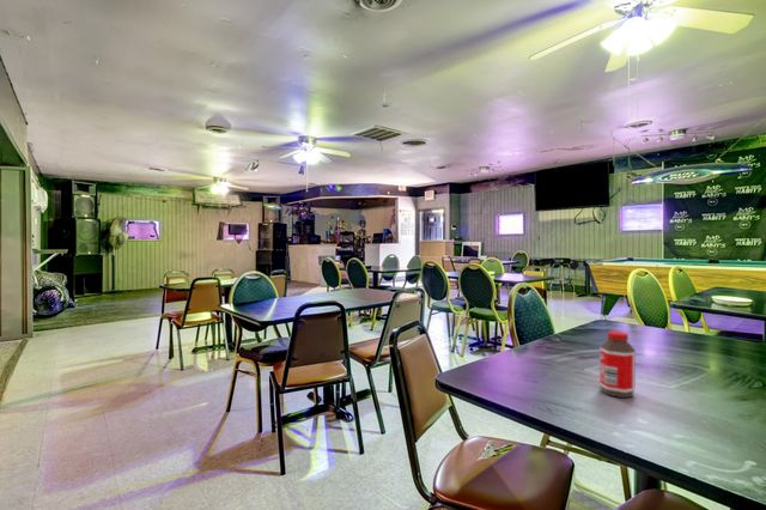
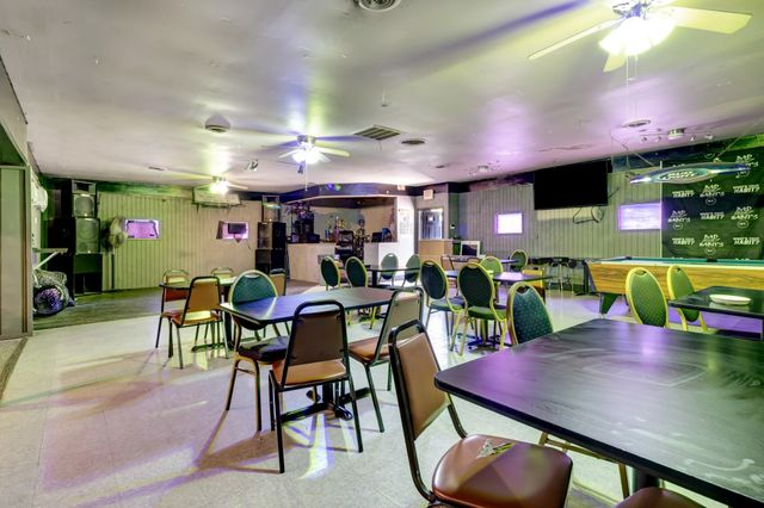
- bottle (616, 363)
